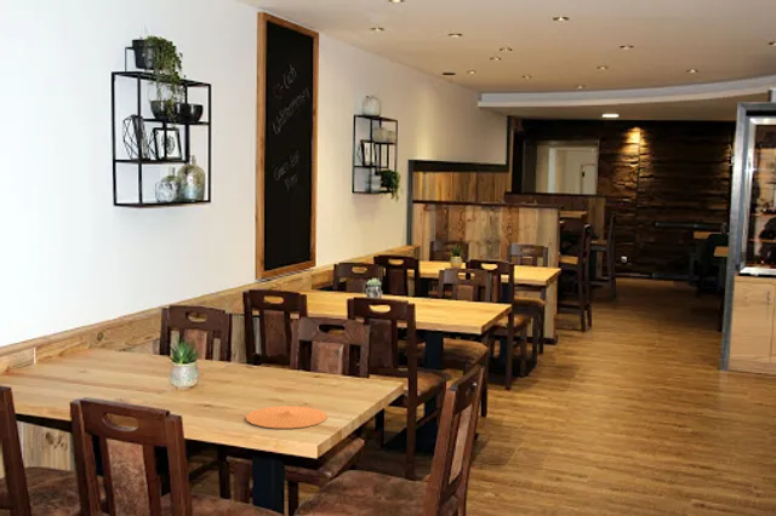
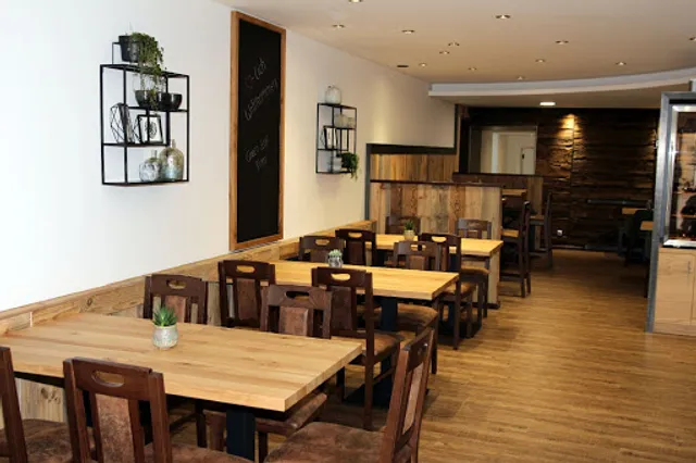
- plate (286, 413)
